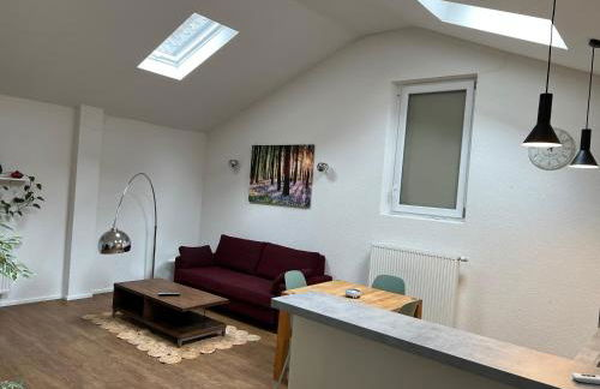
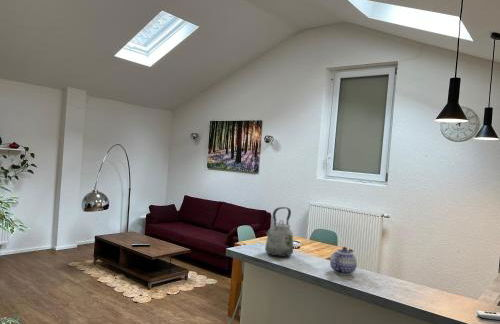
+ kettle (277, 231)
+ teapot (343, 259)
